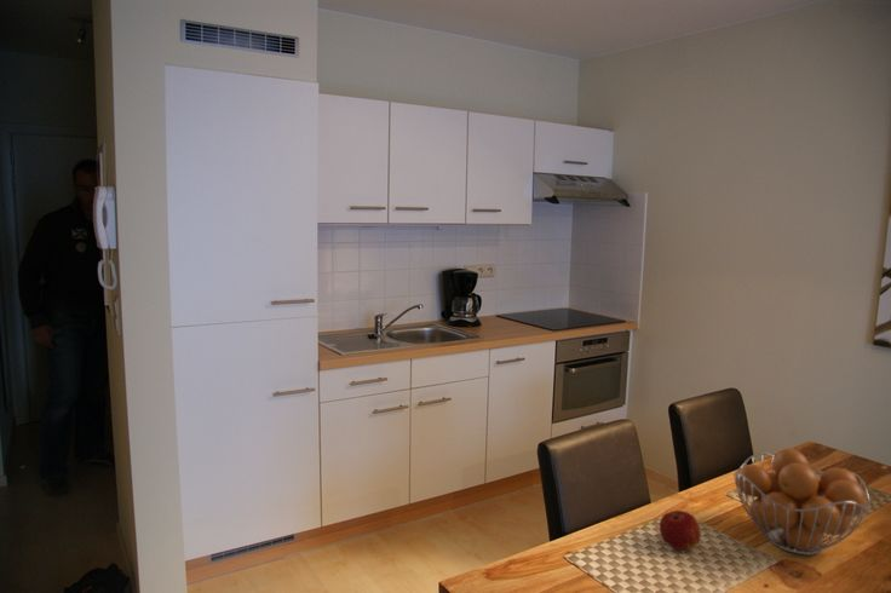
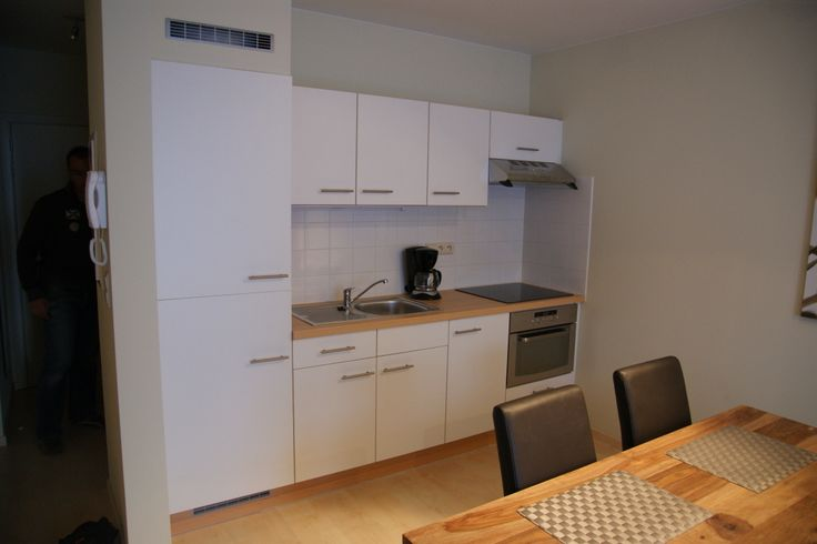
- fruit basket (797, 500)
- apple (679, 528)
